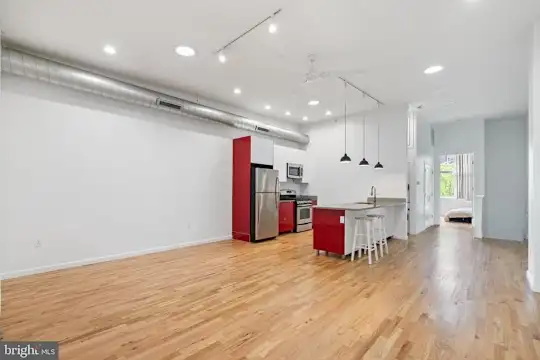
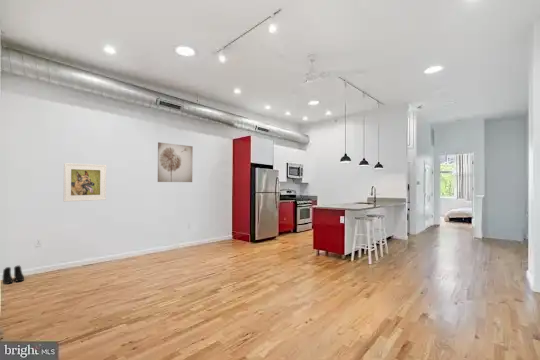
+ boots (14, 273)
+ wall art (175, 163)
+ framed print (86, 182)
